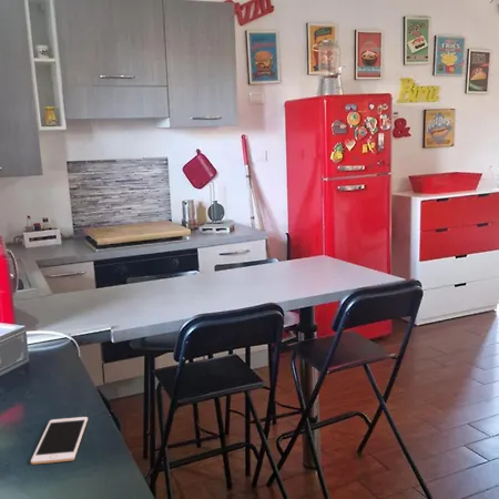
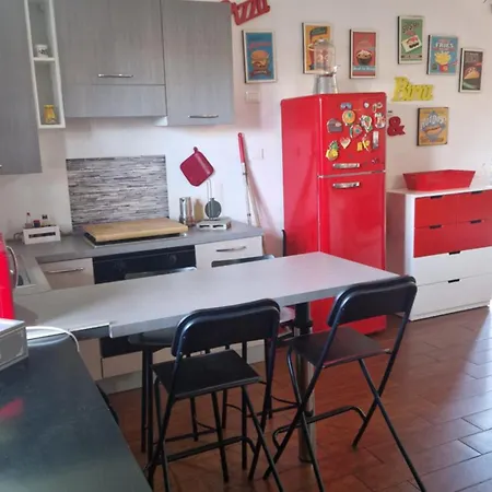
- cell phone (61, 438)
